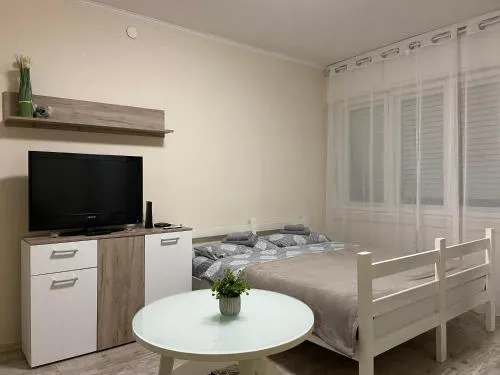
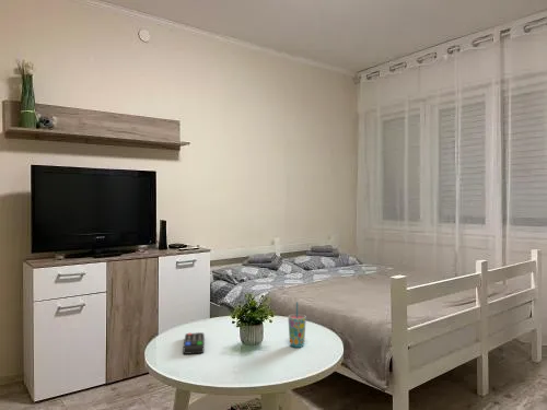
+ cup (296, 324)
+ remote control (194, 342)
